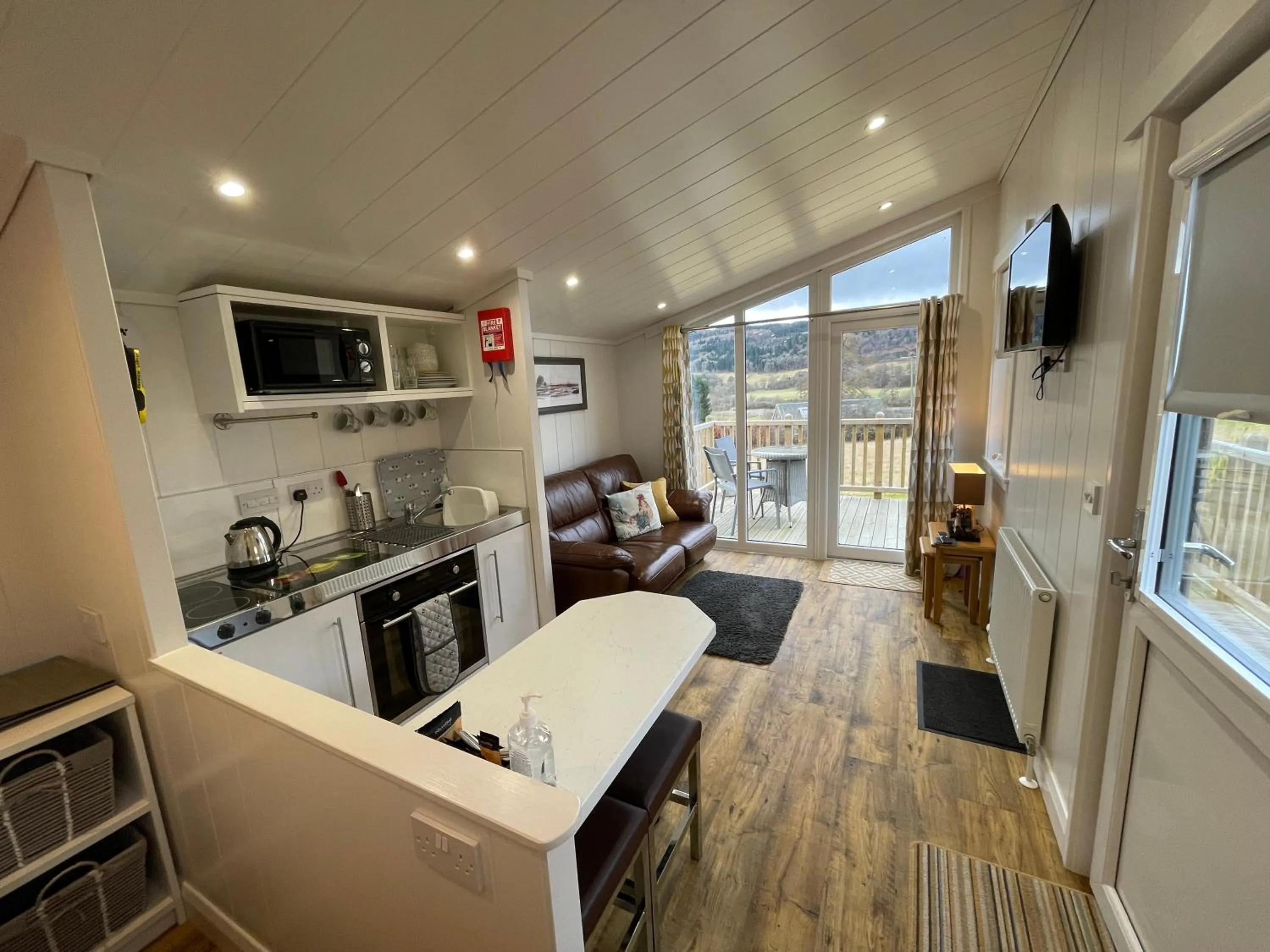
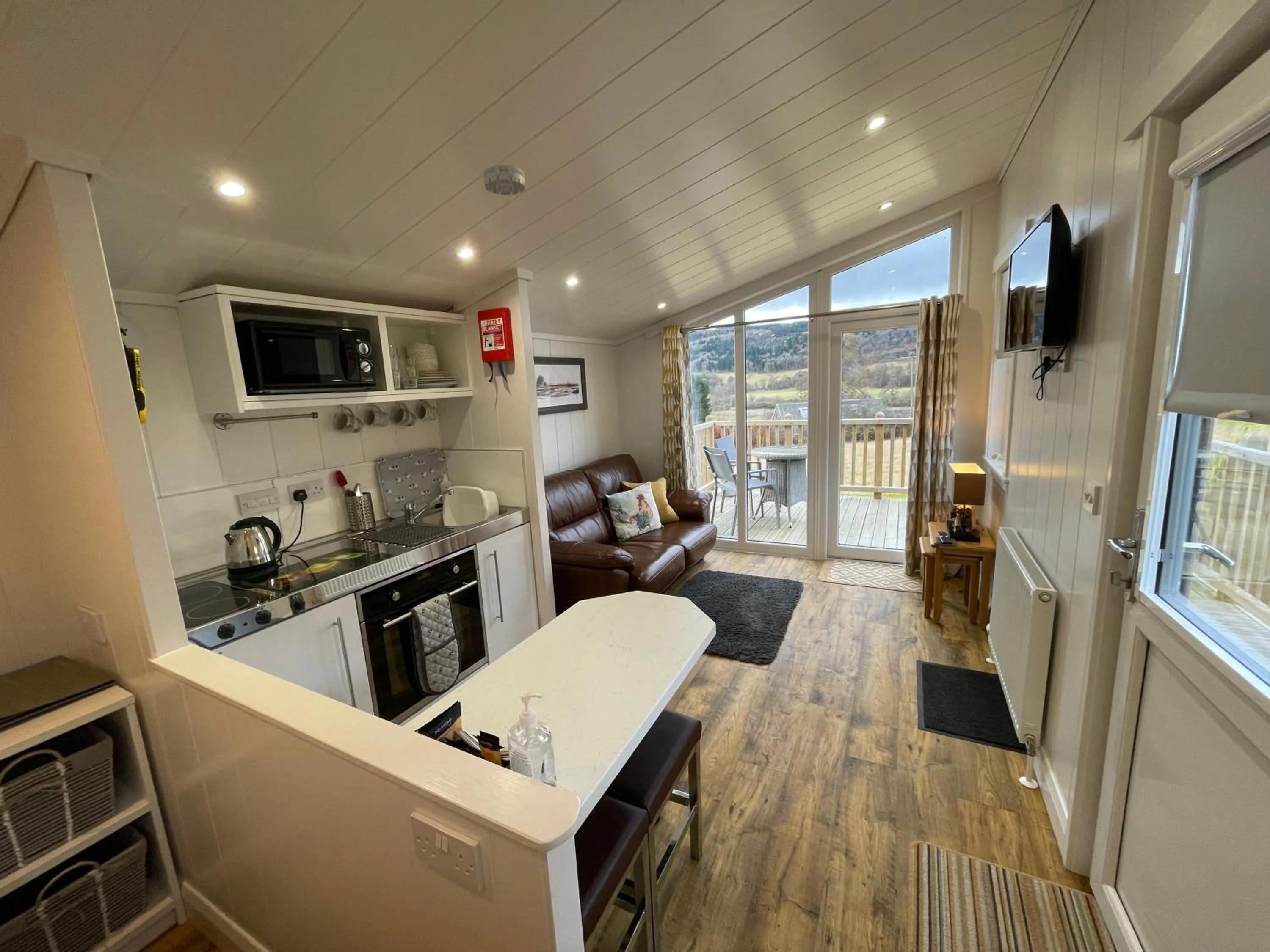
+ smoke detector (504, 179)
